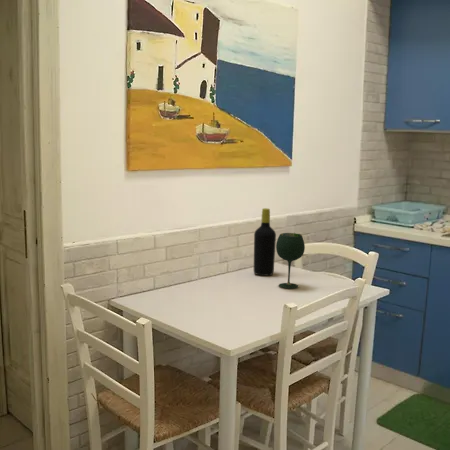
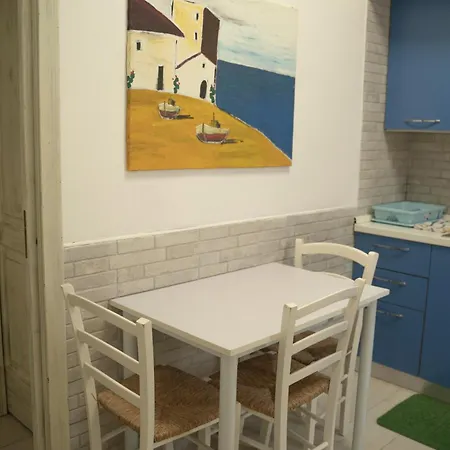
- wine glass (289, 260)
- bottle (264, 241)
